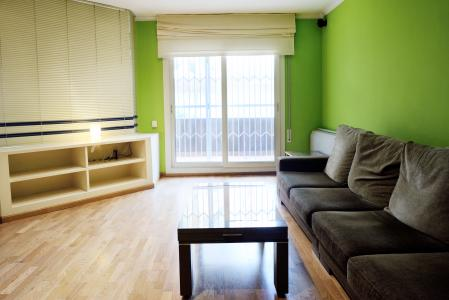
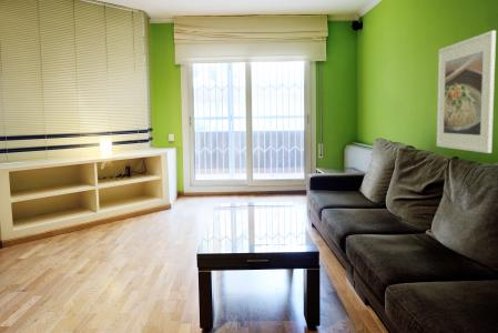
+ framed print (461, 95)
